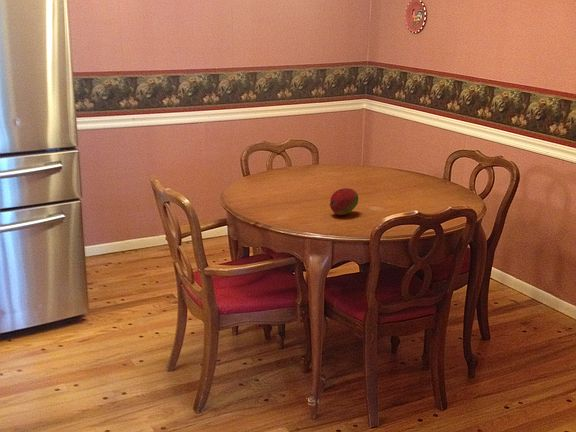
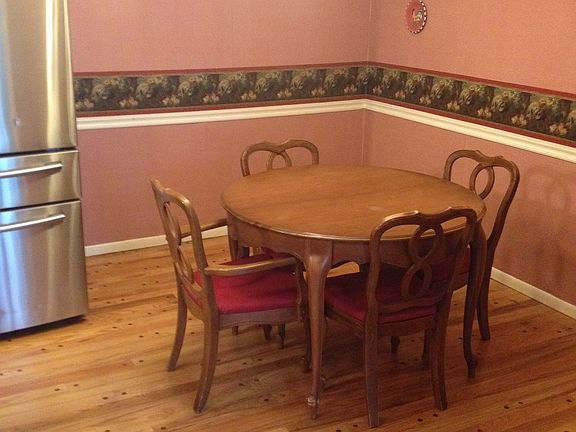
- fruit (344, 201)
